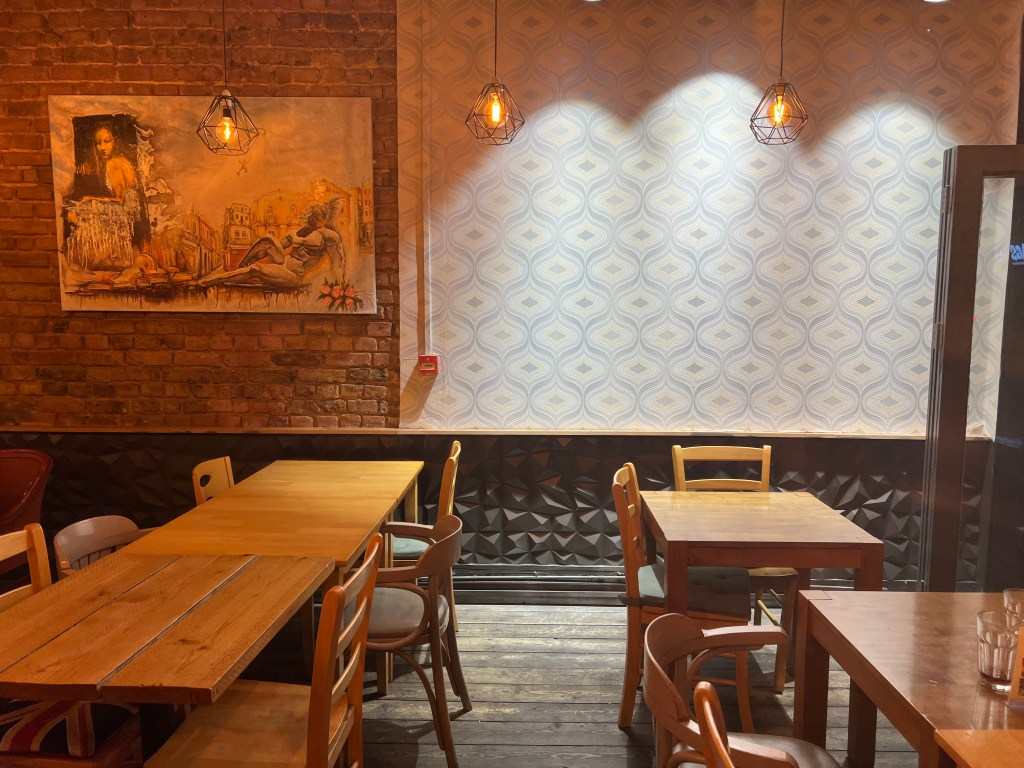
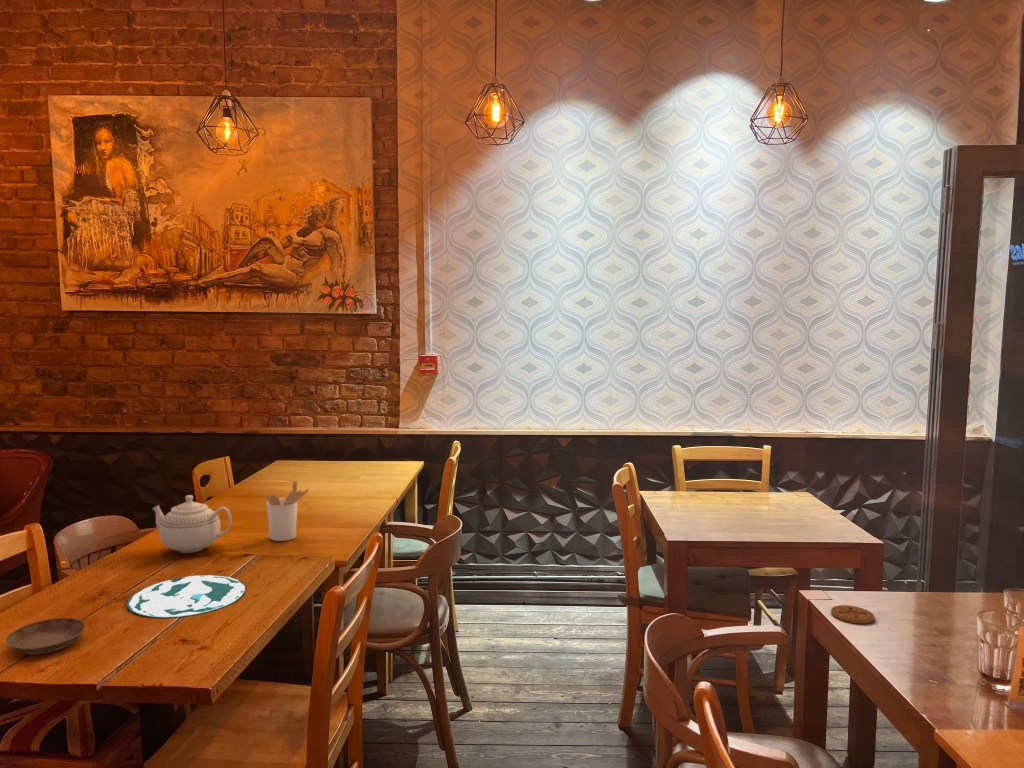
+ teapot (191, 522)
+ coaster (852, 614)
+ saucer (47, 637)
+ utensil holder (287, 511)
+ plate (188, 590)
